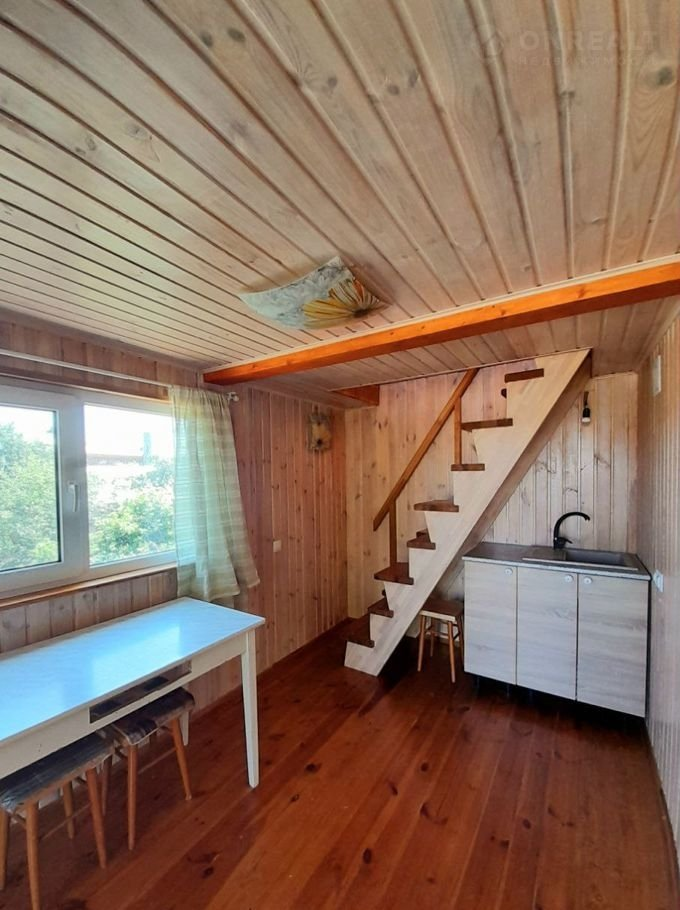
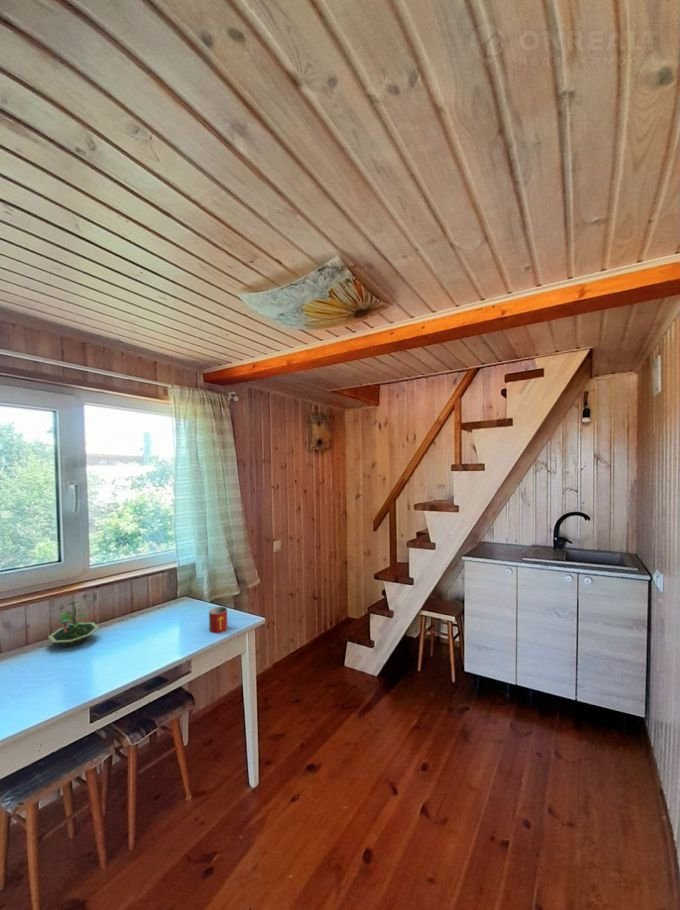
+ terrarium (74, 609)
+ mug (217, 618)
